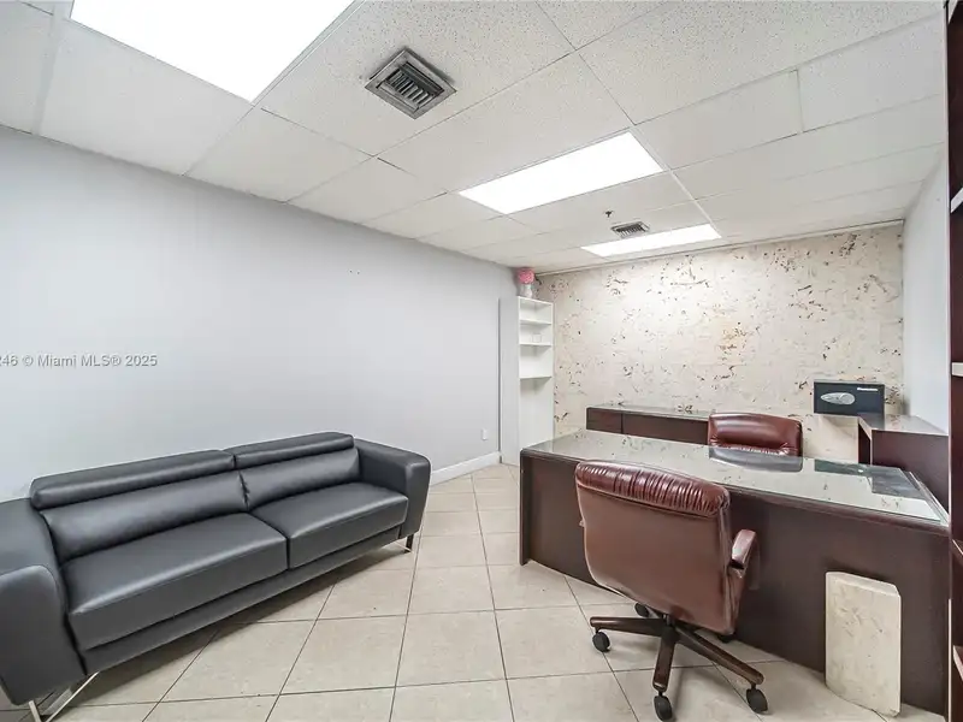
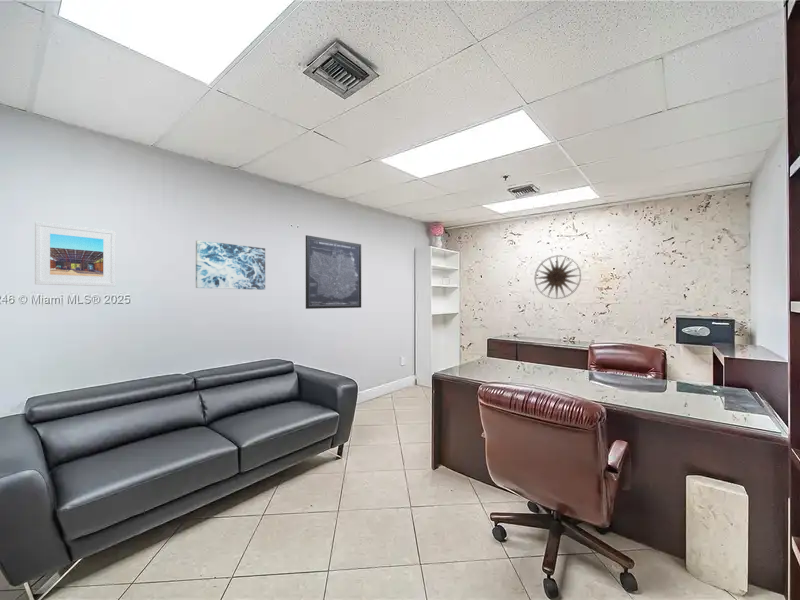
+ wall art (556, 277)
+ wall art (232, 266)
+ wall art (335, 274)
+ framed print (77, 256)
